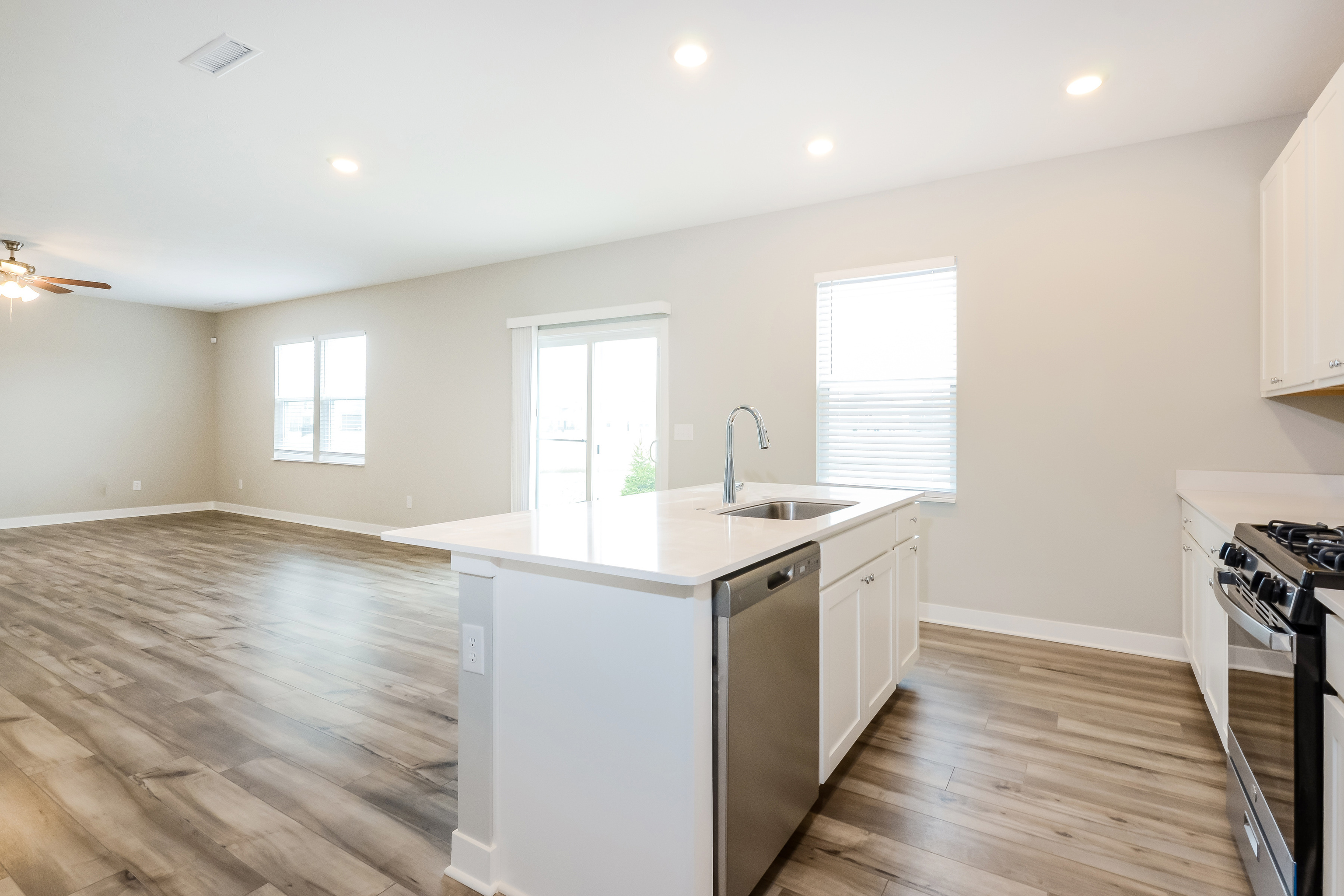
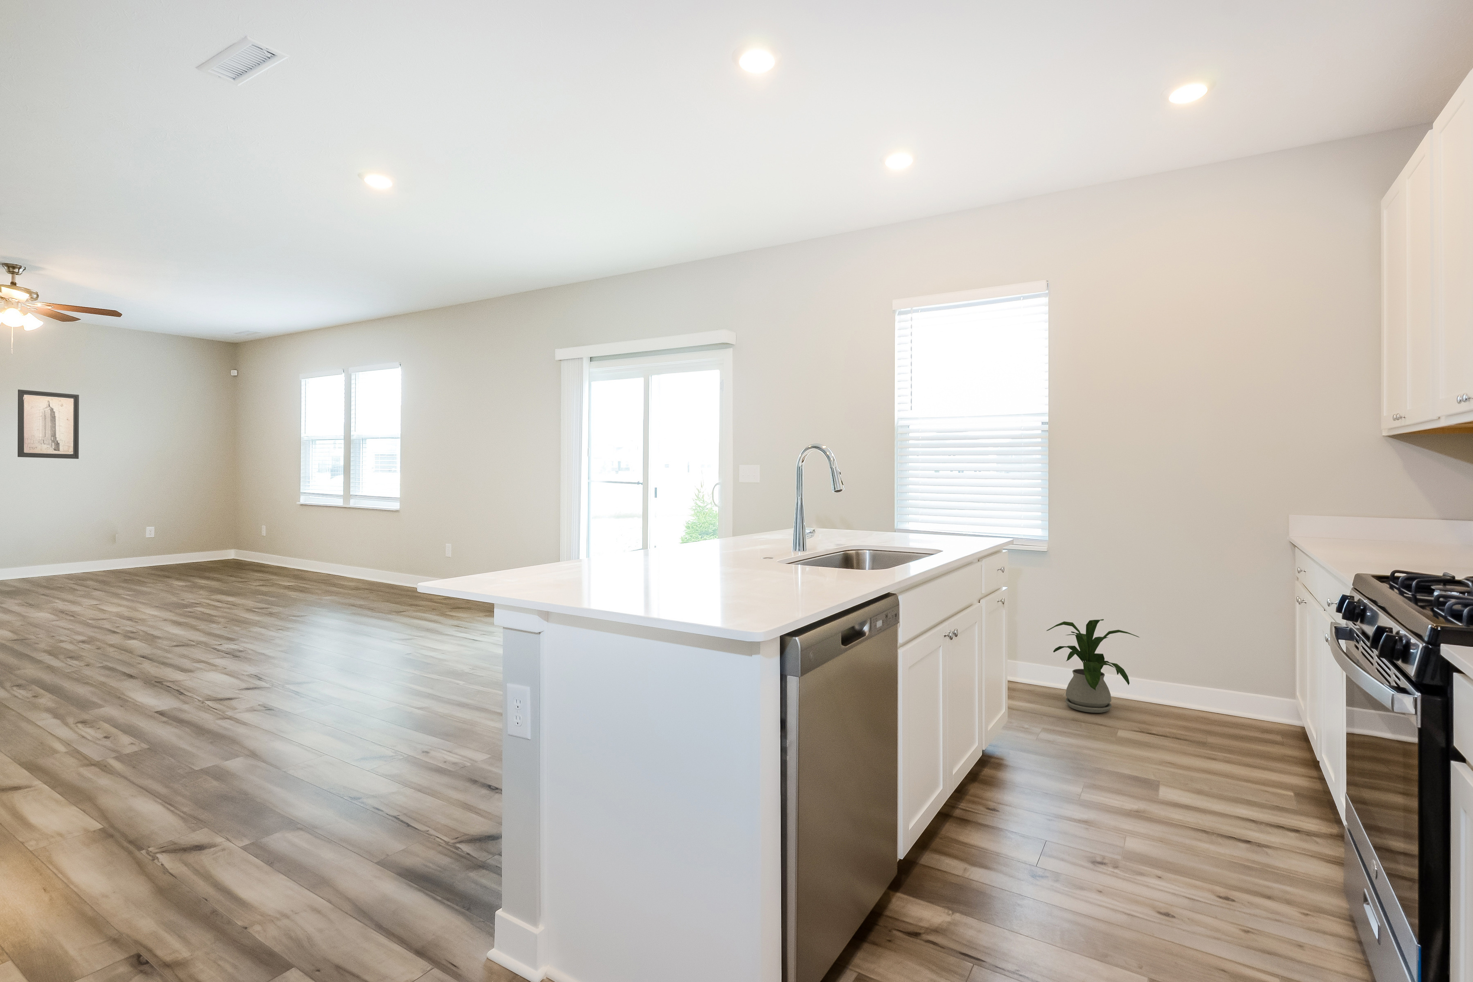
+ house plant (1093, 659)
+ wall art (49, 425)
